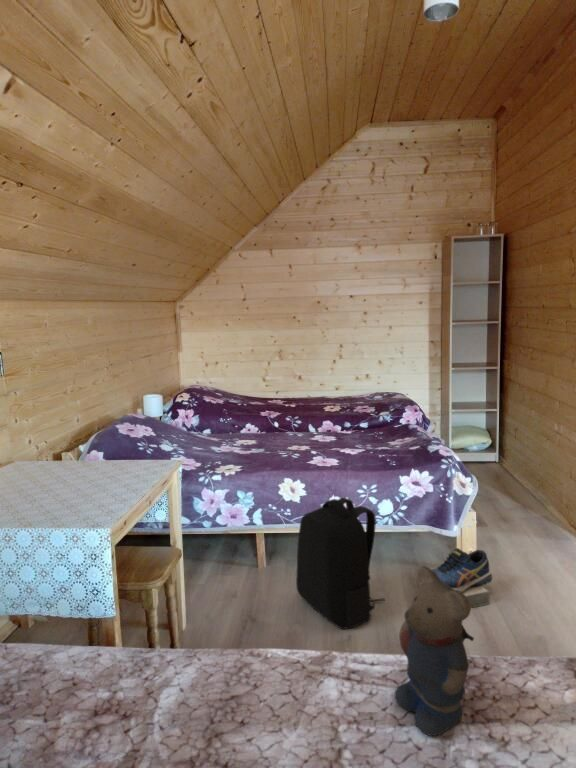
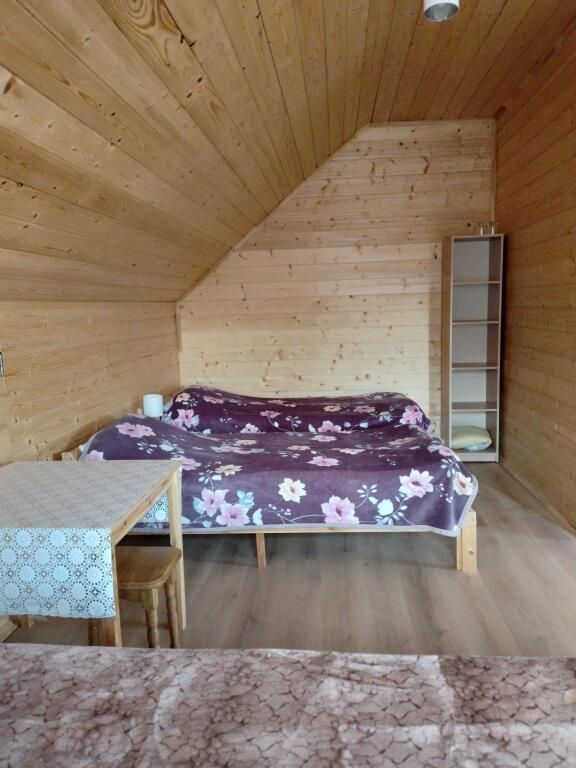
- backpack (342, 552)
- shoe (456, 574)
- teddy bear (433, 643)
